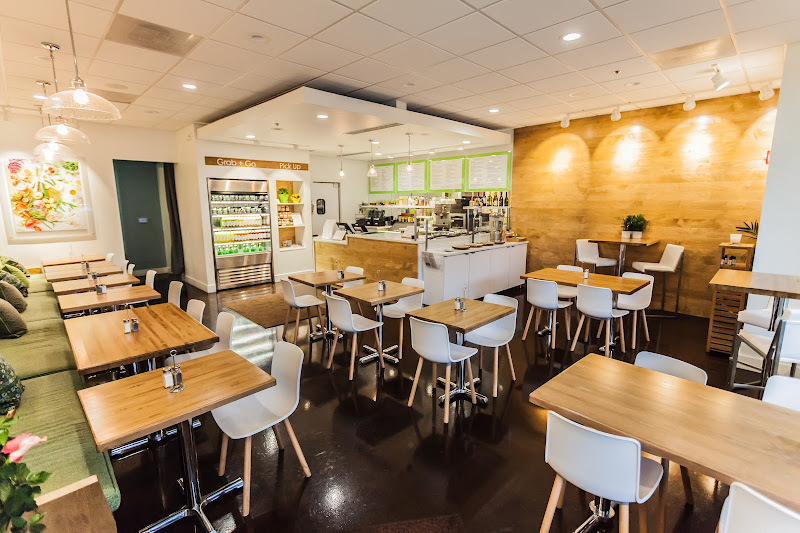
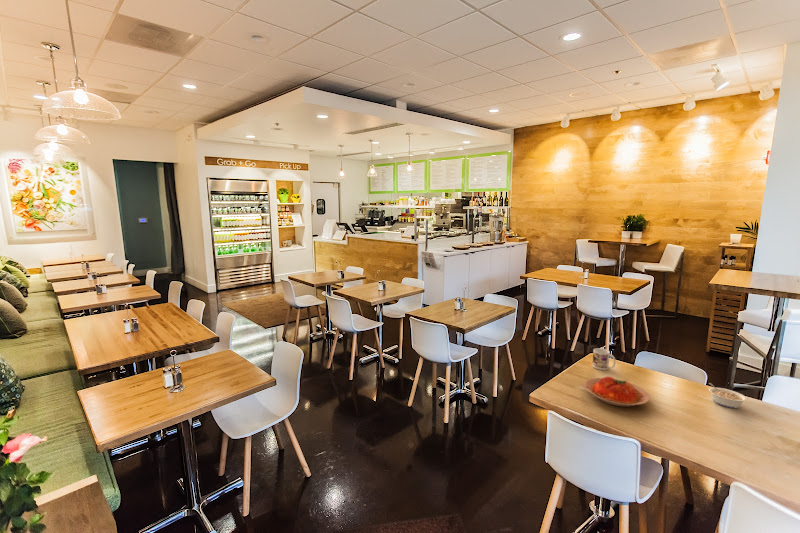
+ plate (616, 387)
+ legume (725, 397)
+ mug (604, 359)
